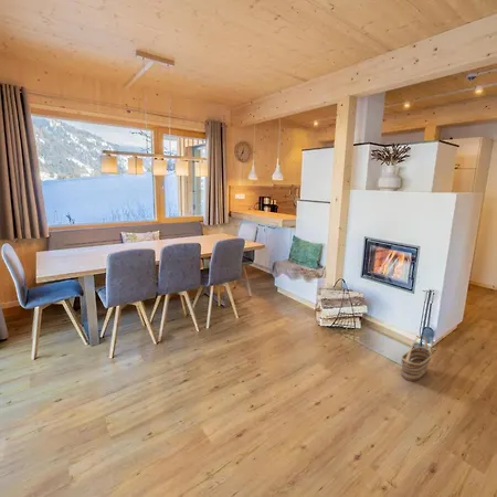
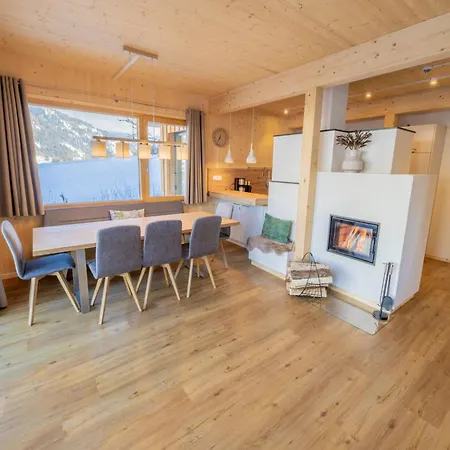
- basket (416, 355)
